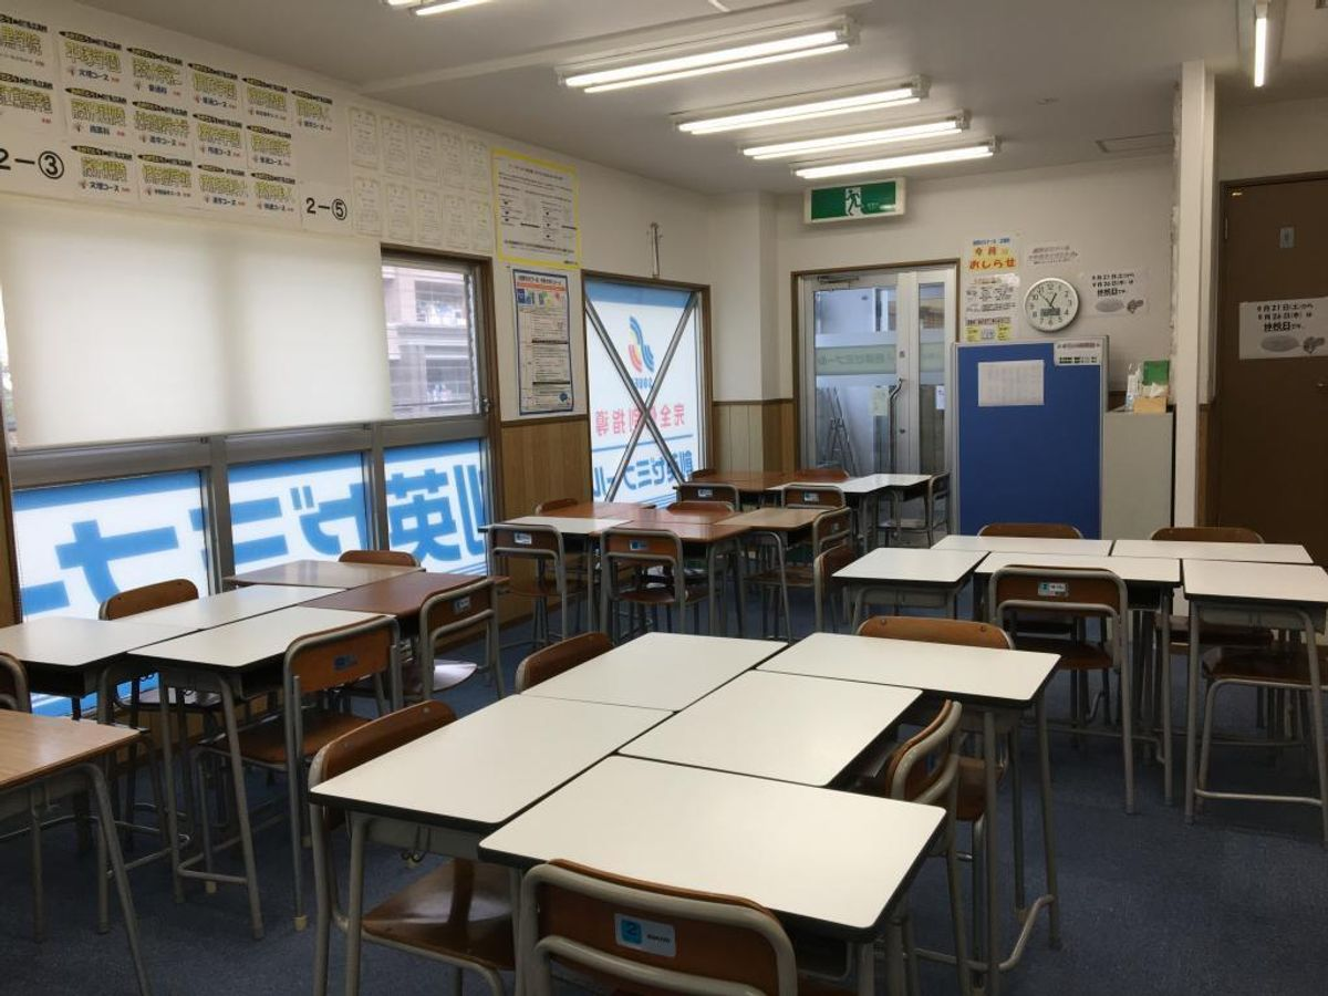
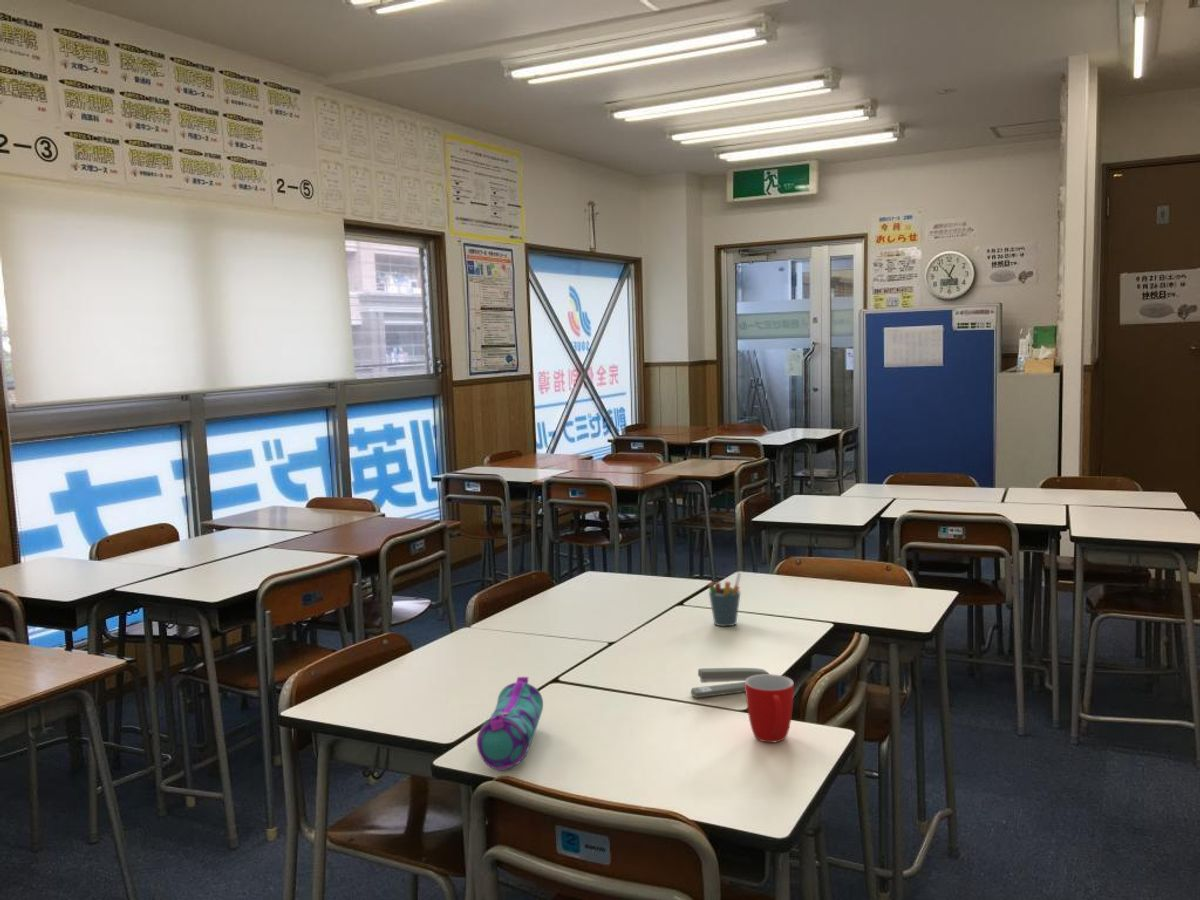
+ pencil case (512, 721)
+ pen holder (724, 598)
+ mug (771, 713)
+ stapler (732, 678)
